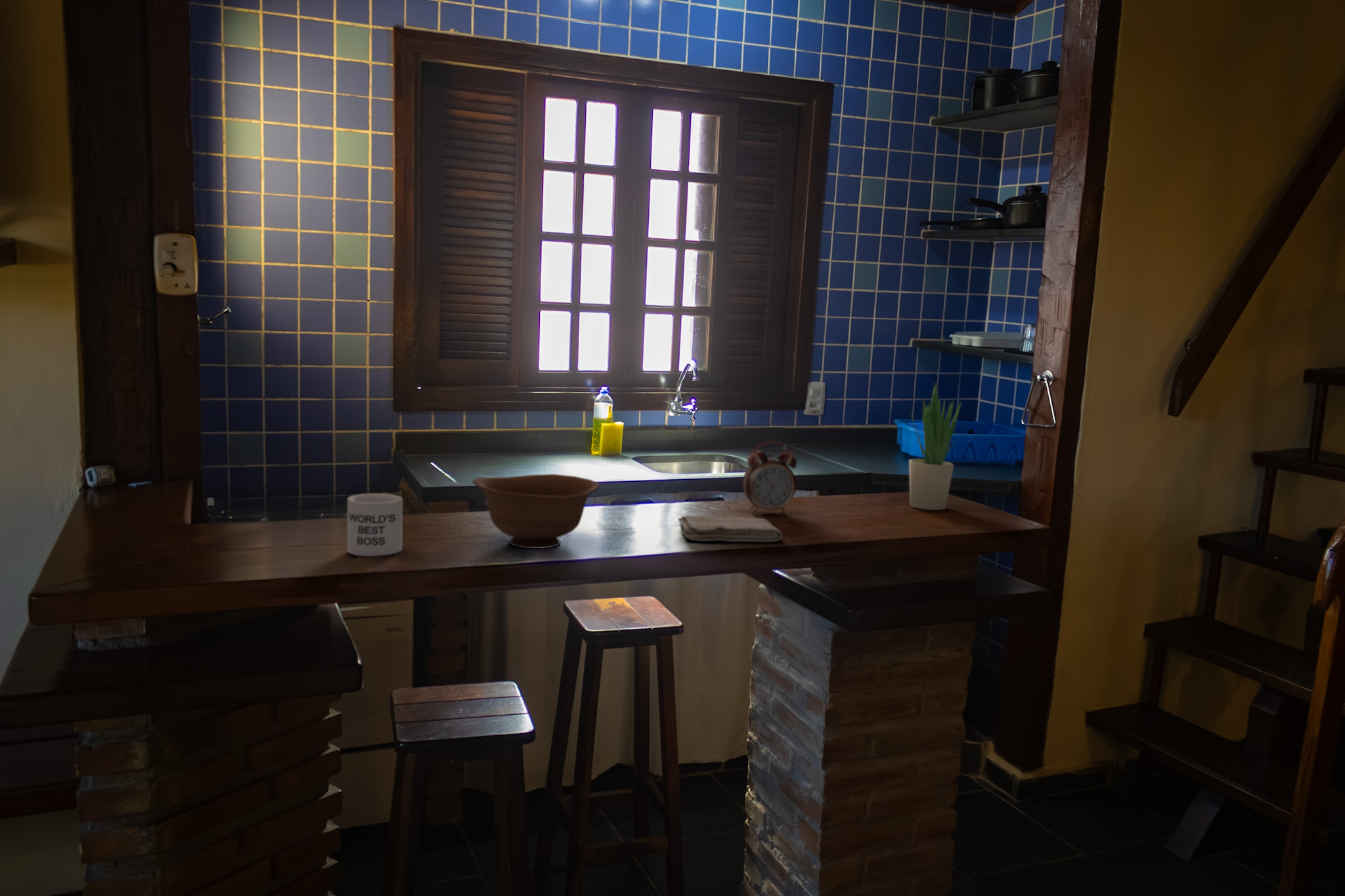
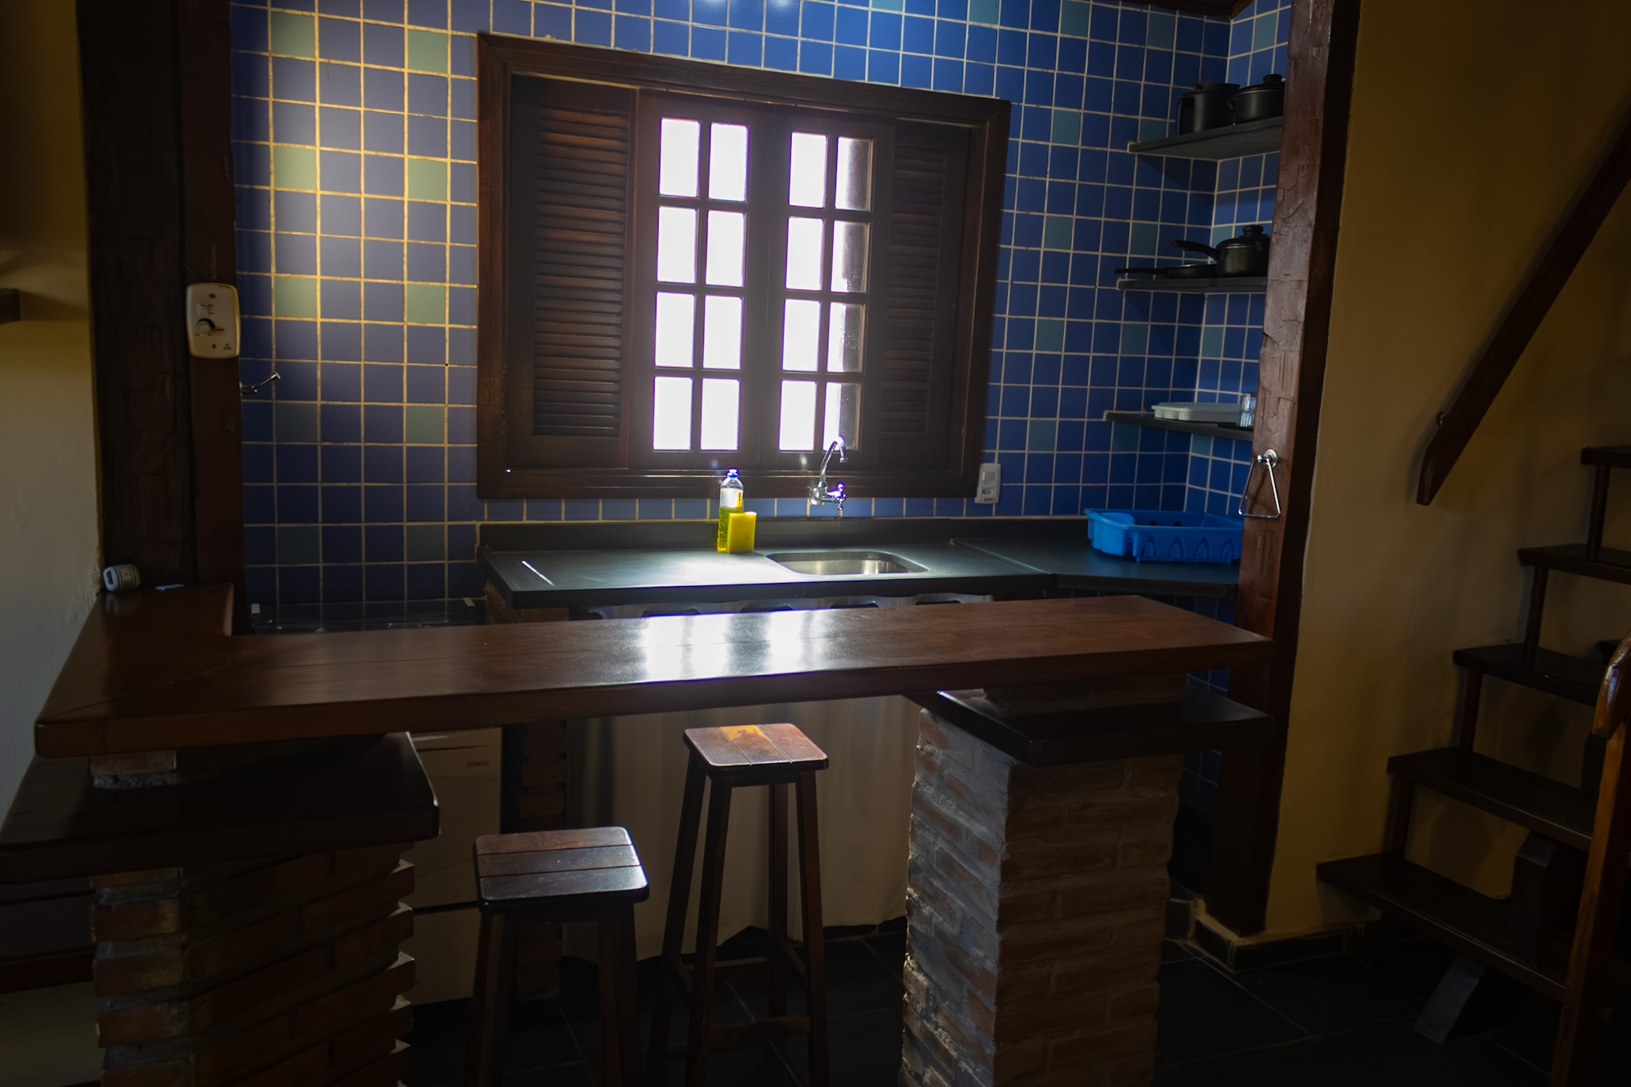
- mug (376, 523)
- bowl (535, 512)
- washcloth (728, 527)
- alarm clock (770, 477)
- potted plant (937, 444)
